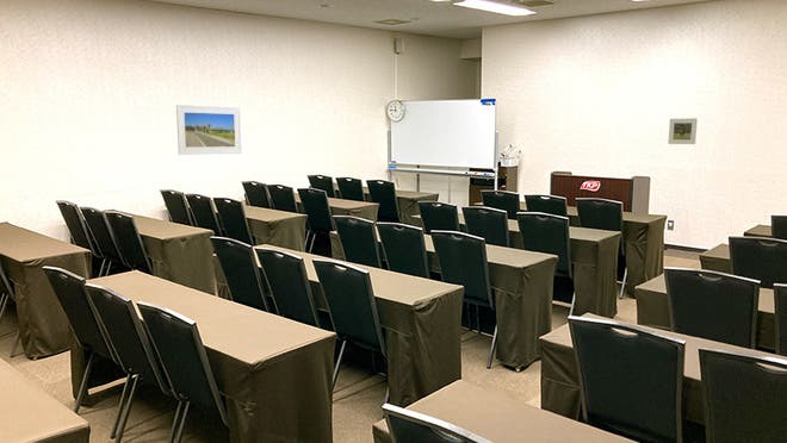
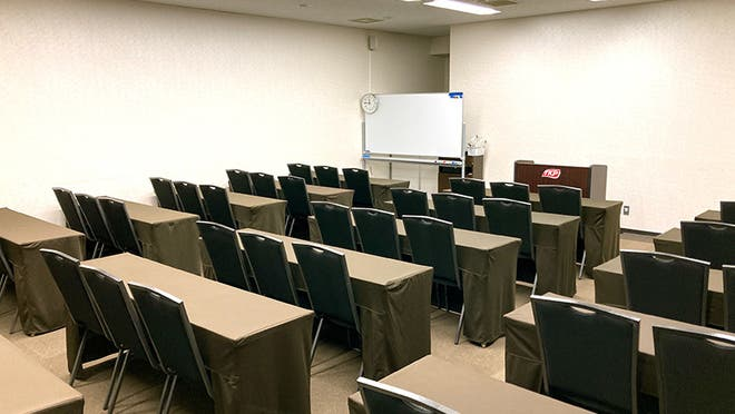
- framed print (682, 131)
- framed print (210, 130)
